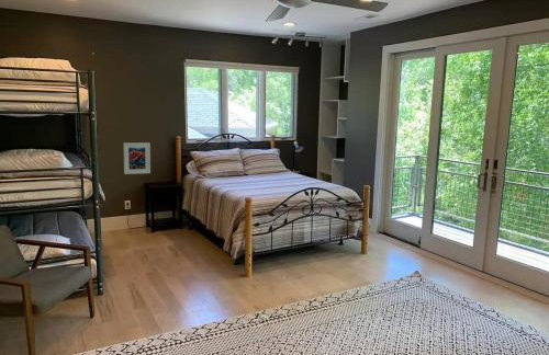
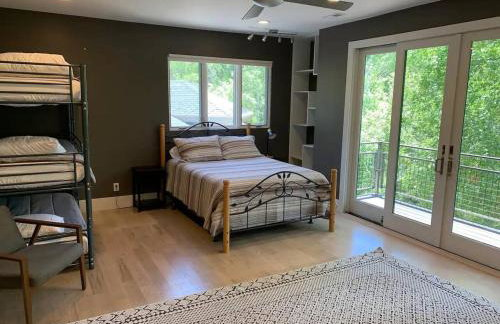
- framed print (136, 158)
